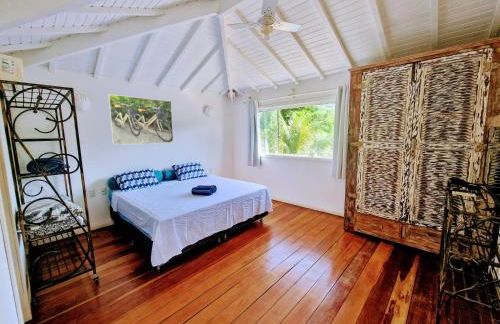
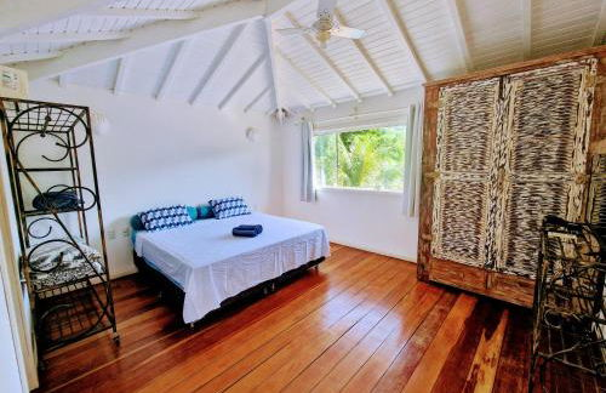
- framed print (144, 121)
